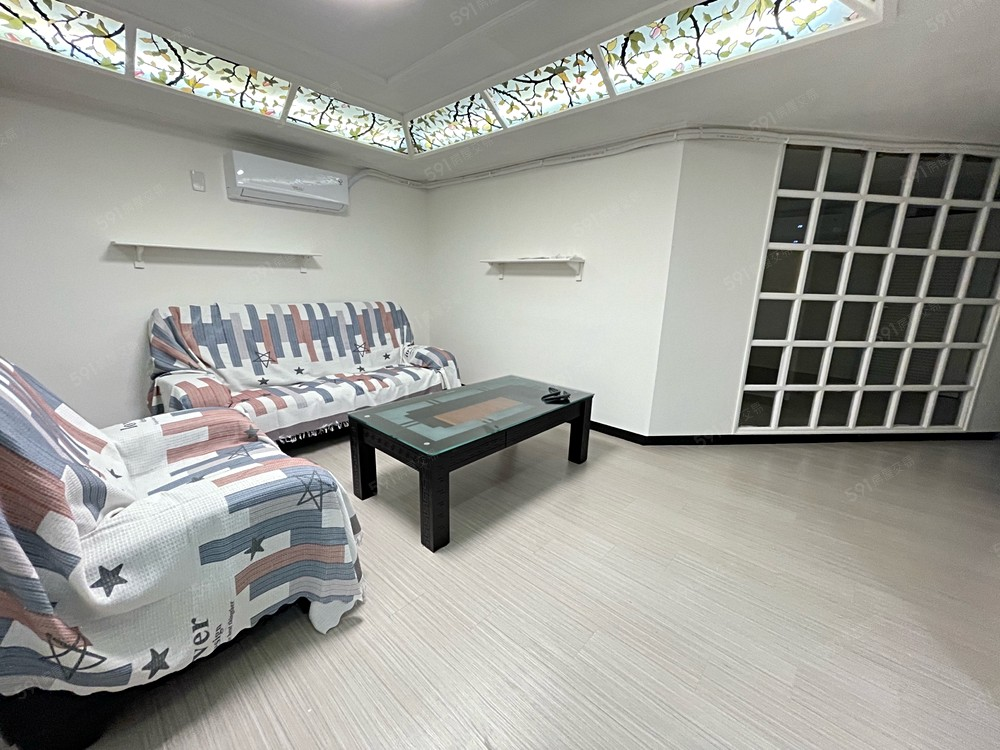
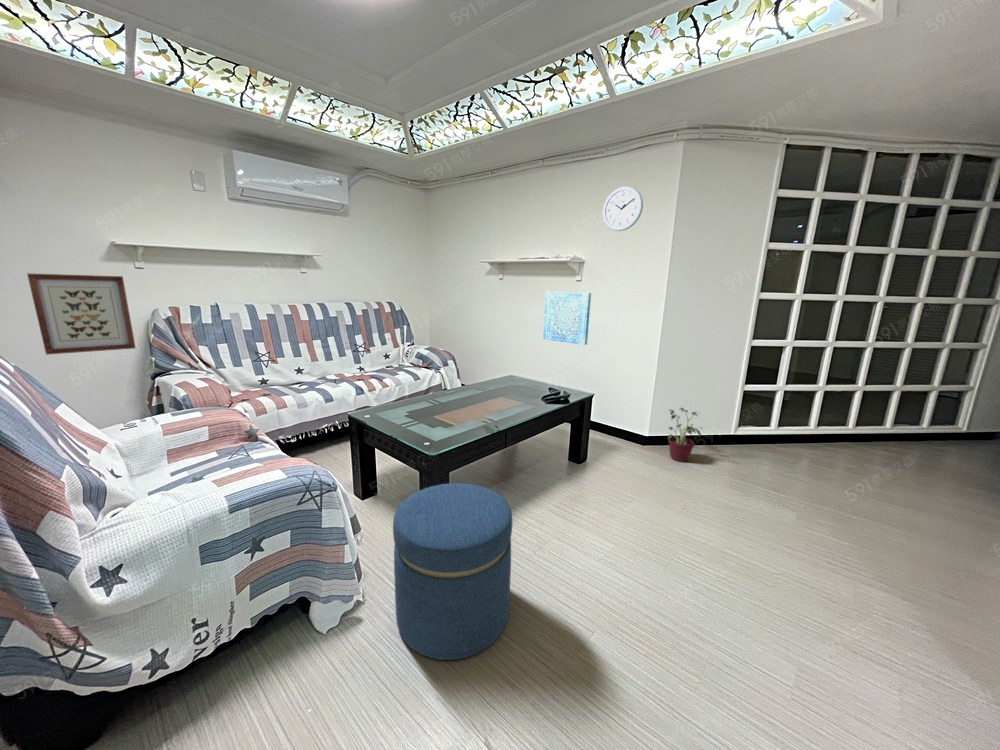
+ ottoman (453, 560)
+ wall art (565, 317)
+ potted plant (679, 431)
+ wall clock (621, 208)
+ wall art (85, 313)
